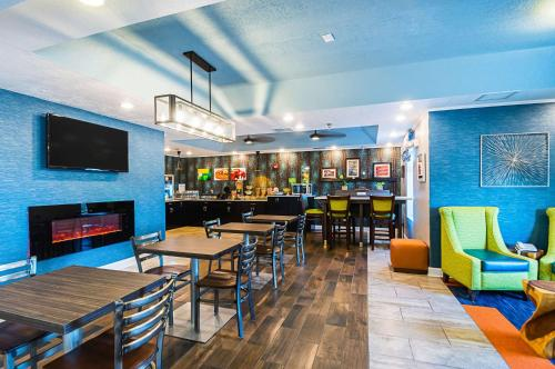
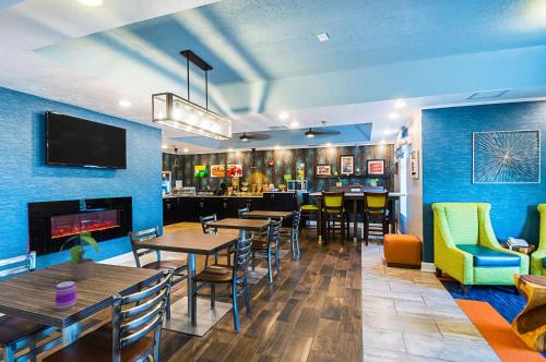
+ beverage can (66, 295)
+ potted plant (81, 255)
